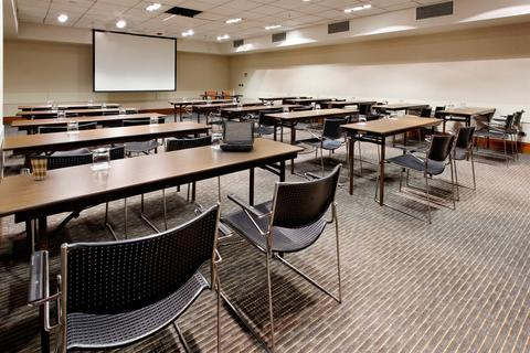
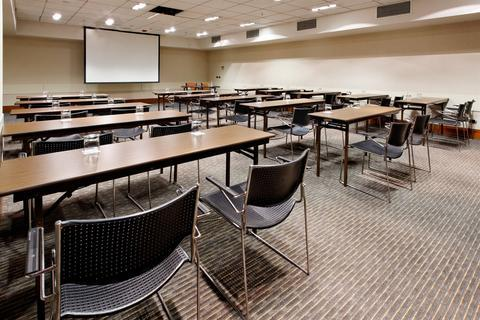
- laptop (236, 133)
- coffee cup (39, 167)
